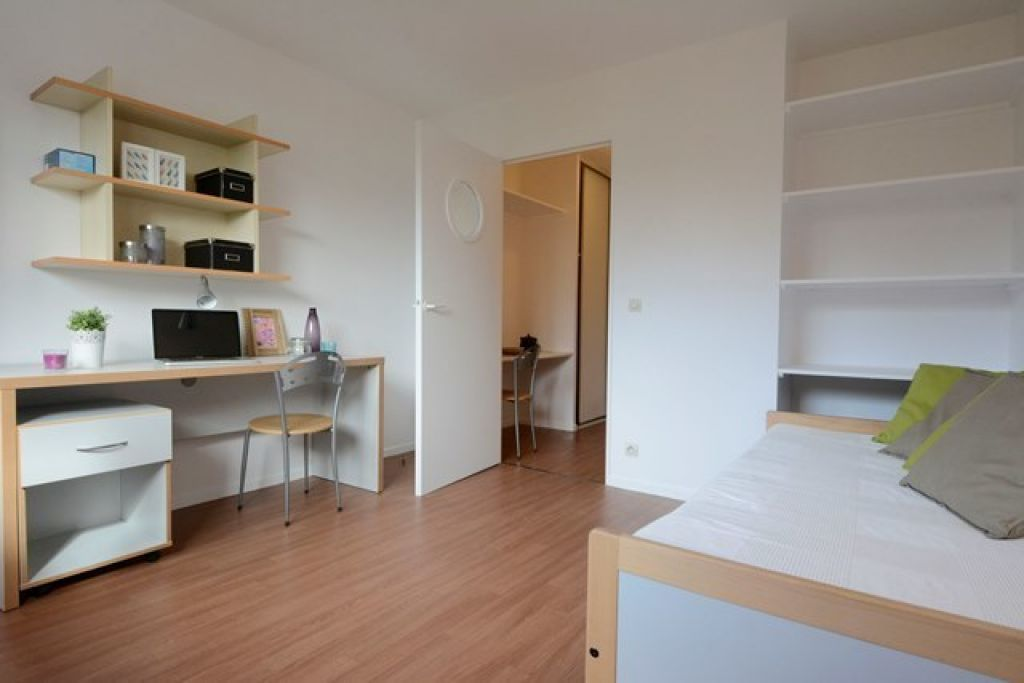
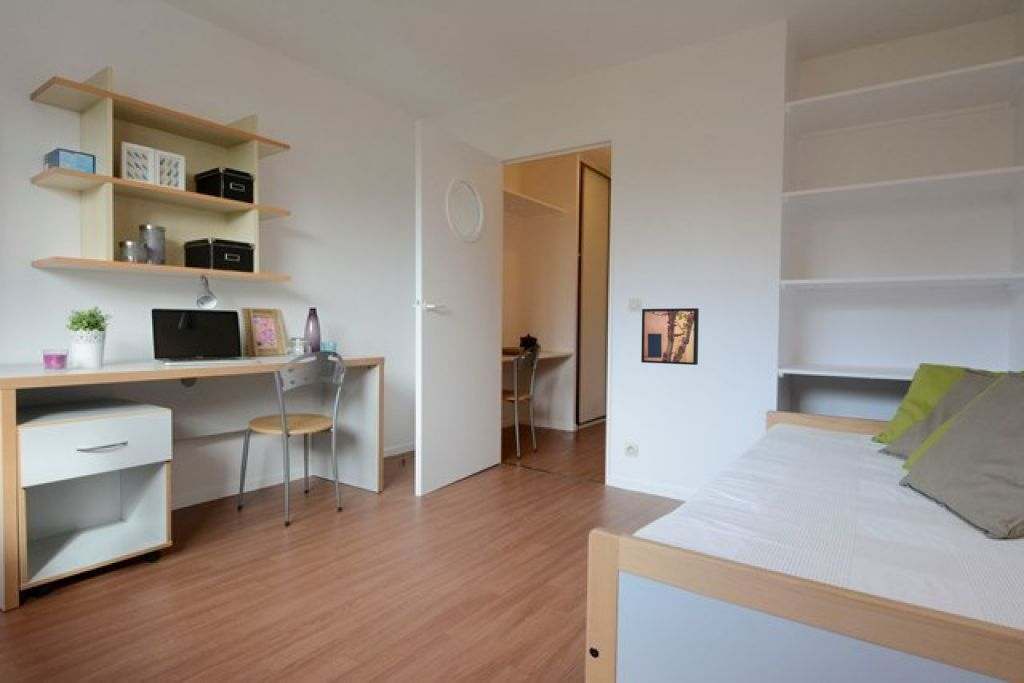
+ wall art (669, 336)
